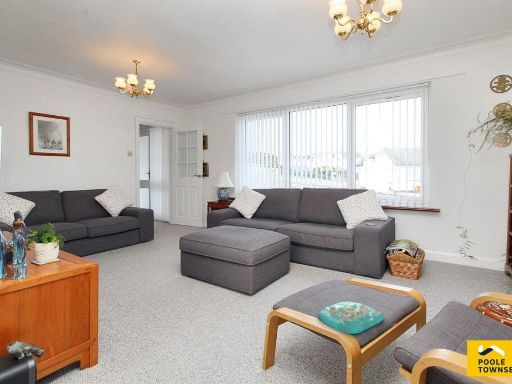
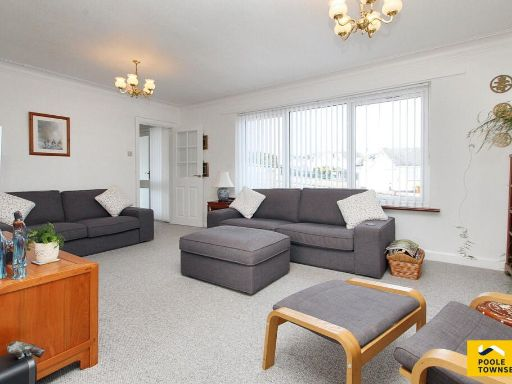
- decorative tray (349, 303)
